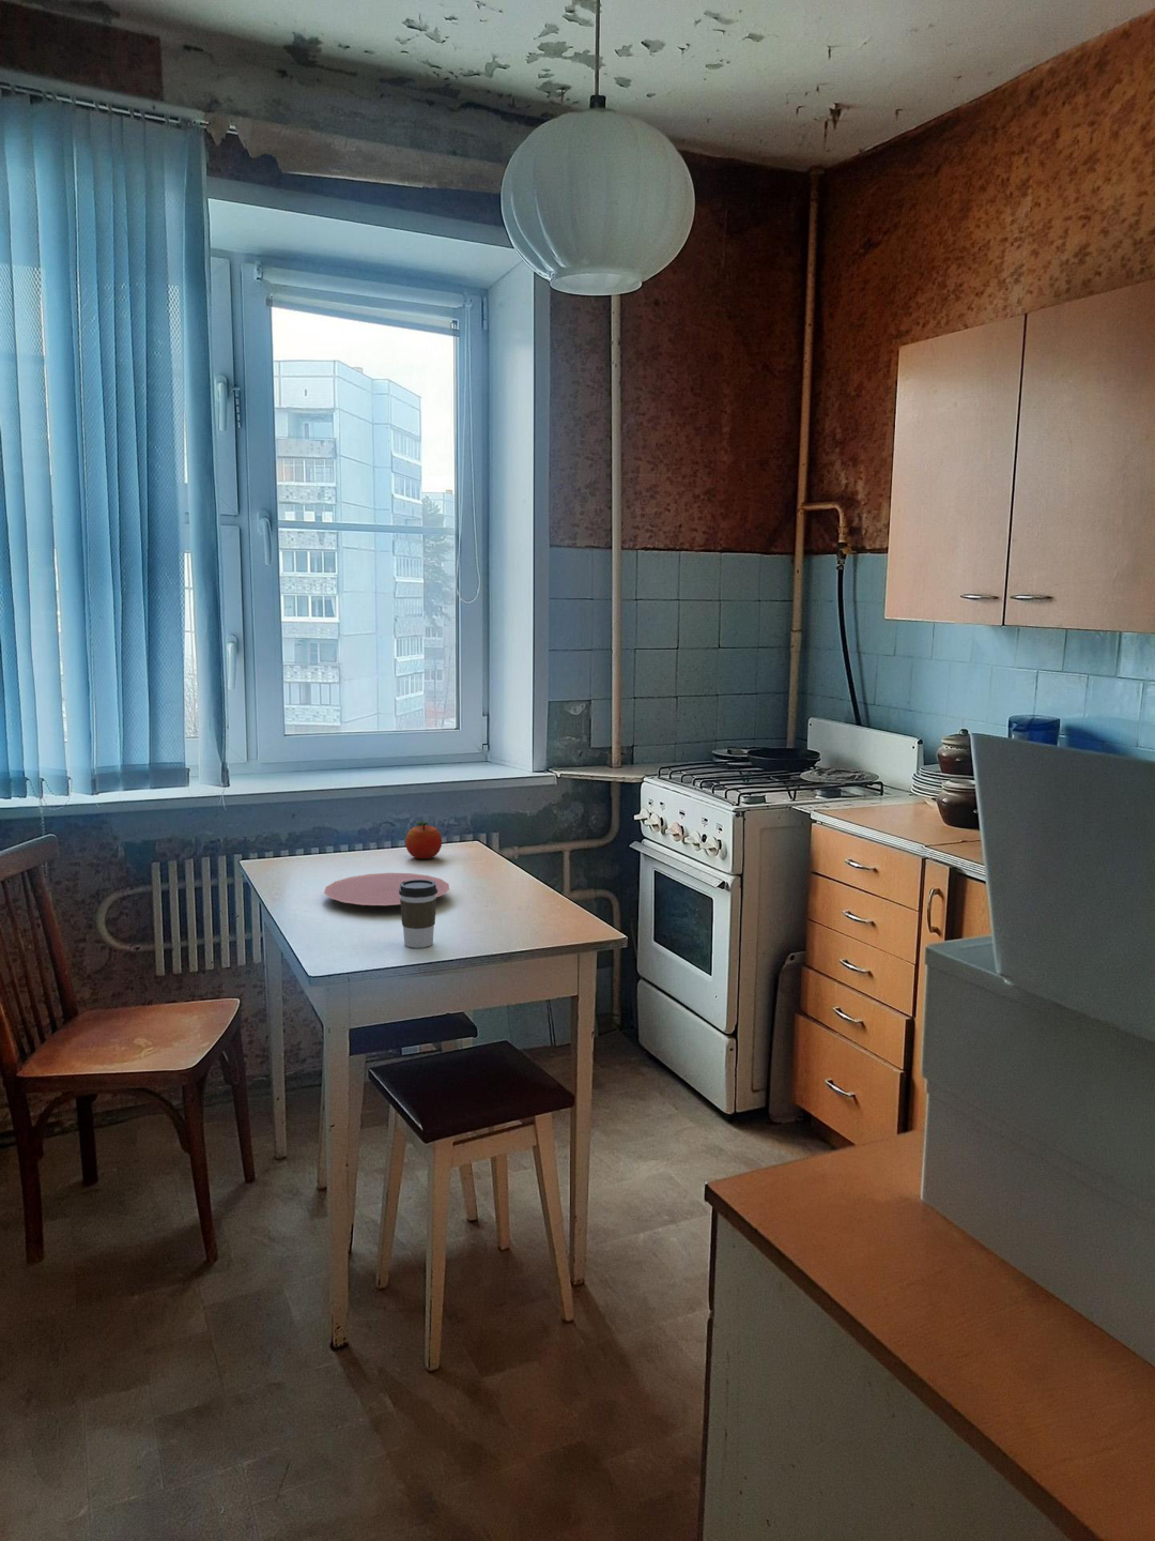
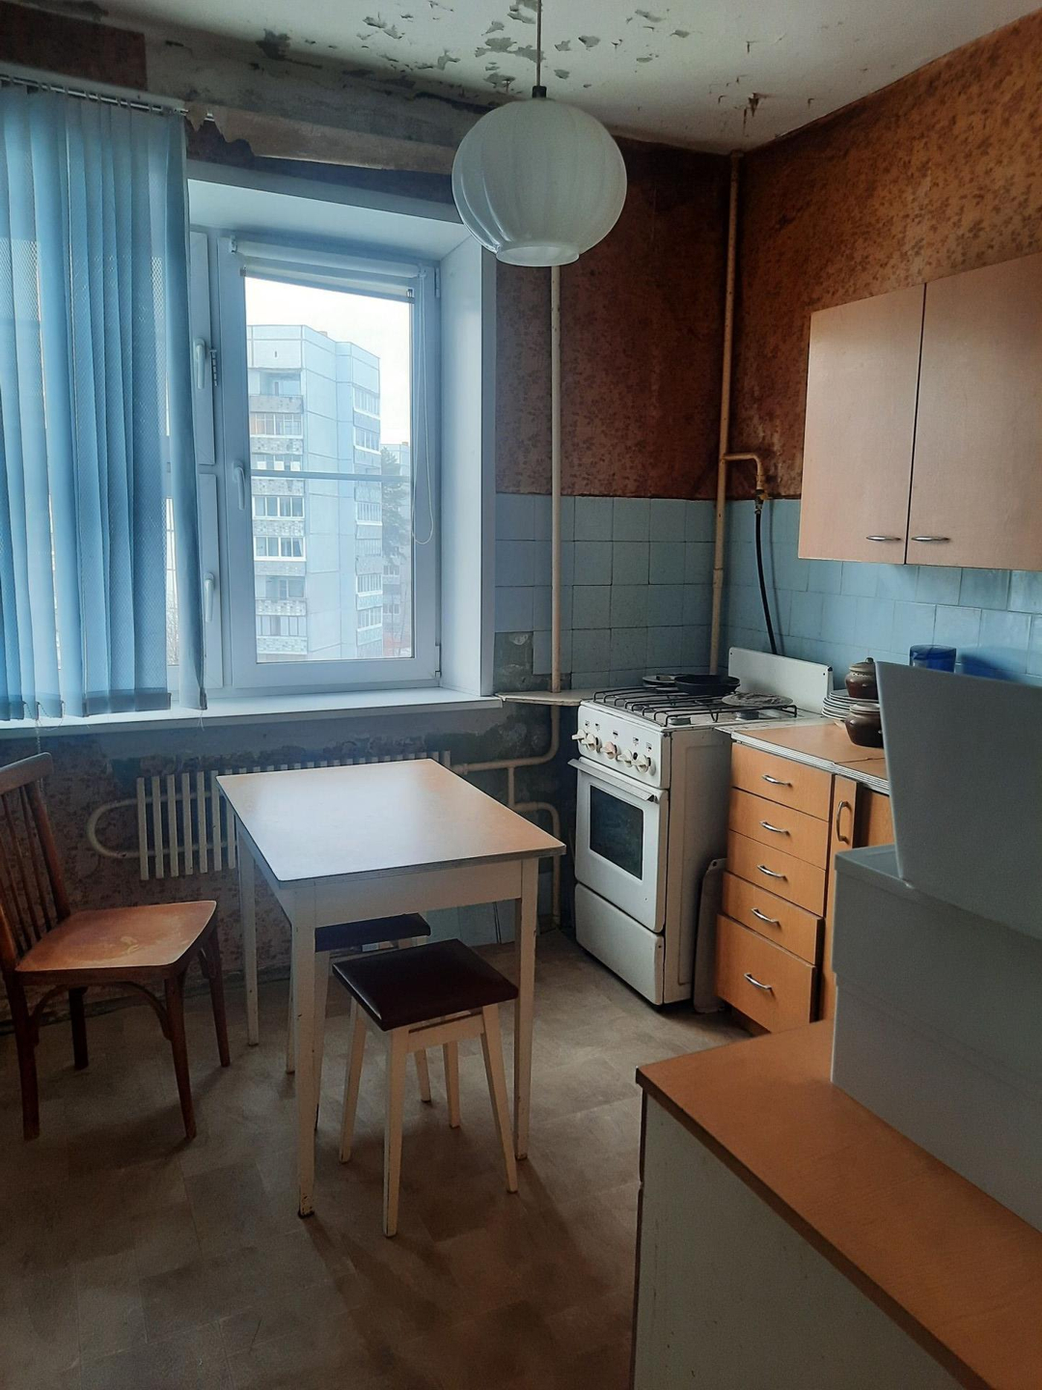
- fruit (423, 838)
- plate (387, 893)
- coffee cup (419, 912)
